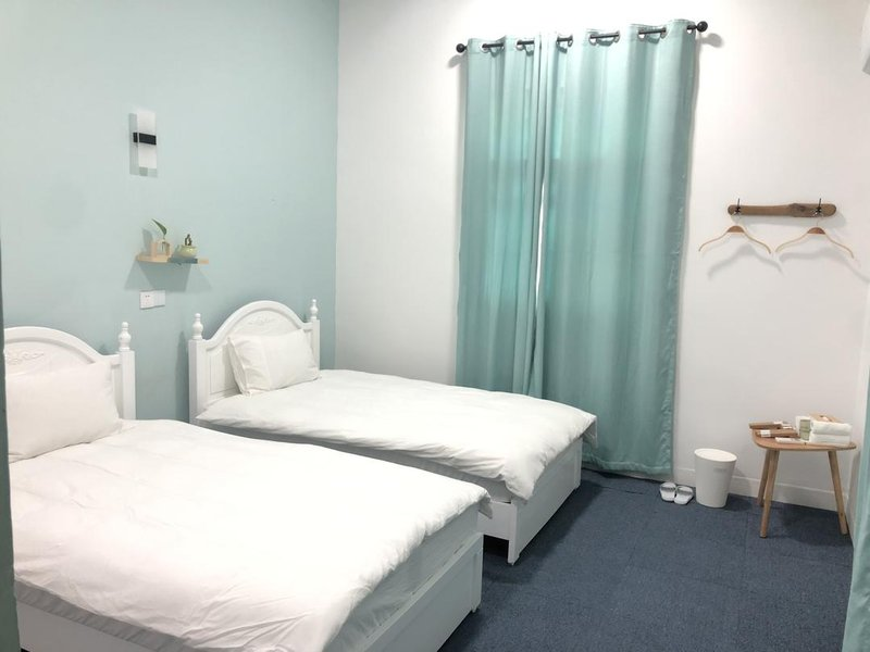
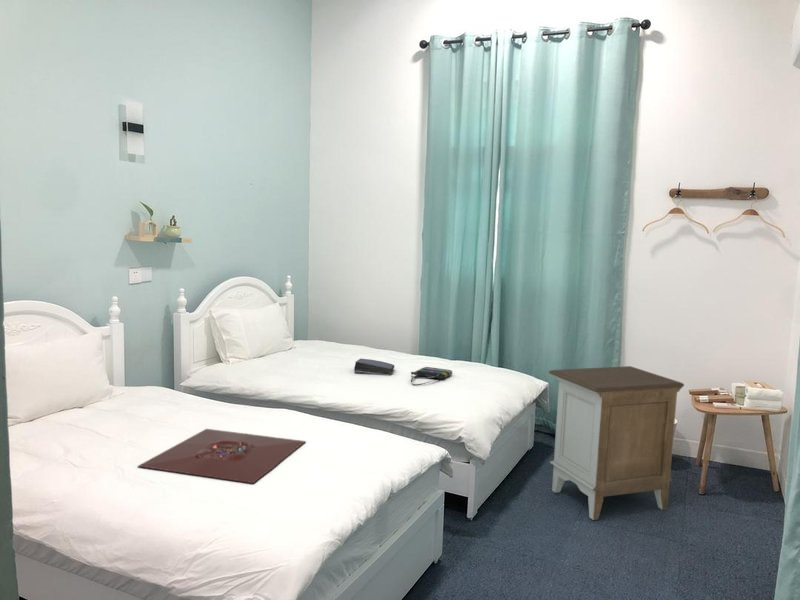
+ tray (227, 450)
+ nightstand (610, 437)
+ book (374, 366)
+ tote bag (426, 374)
